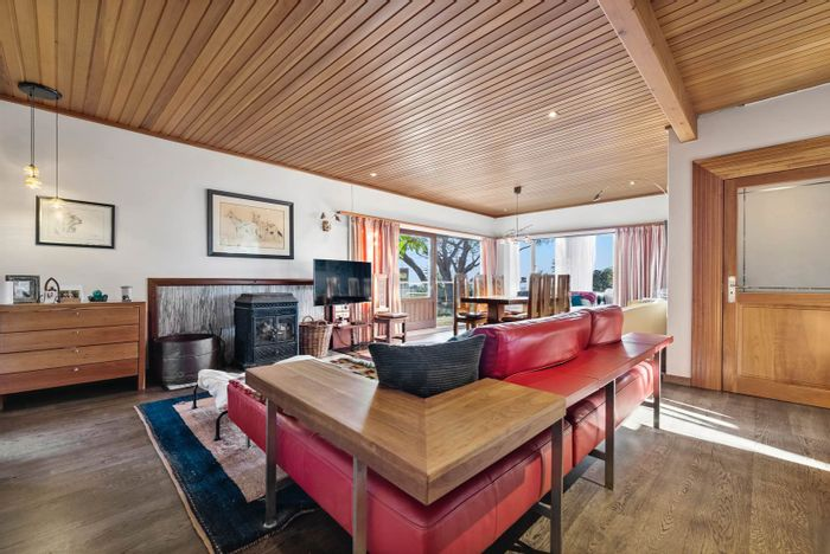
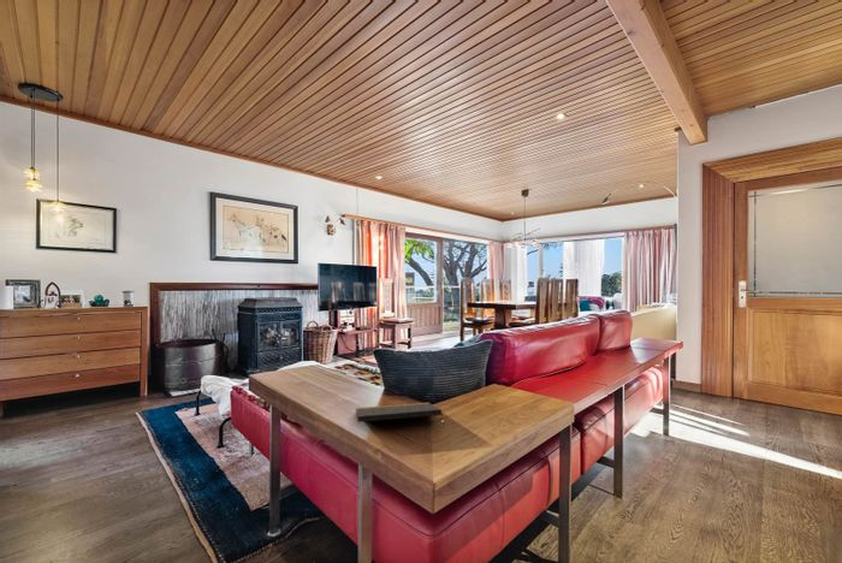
+ notepad (396, 410)
